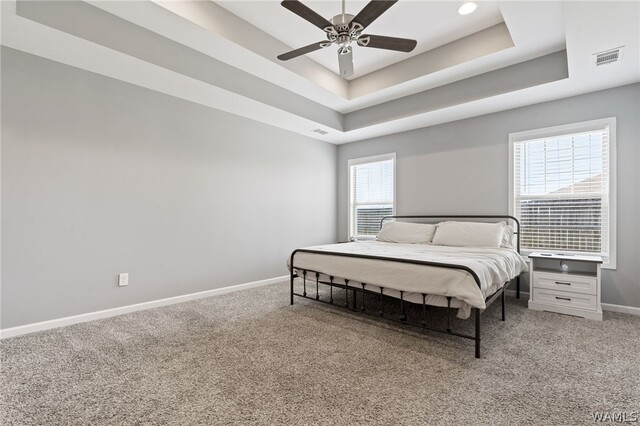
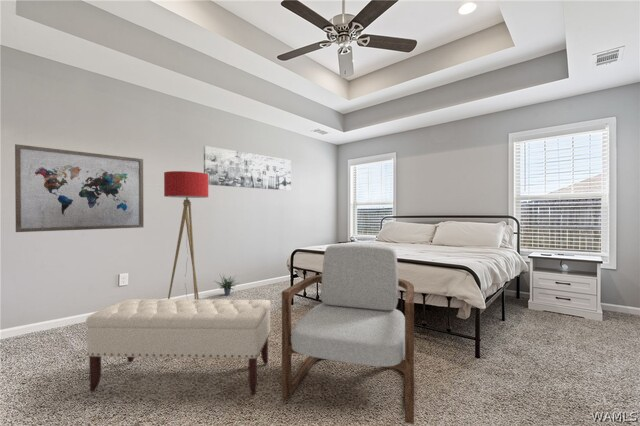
+ floor lamp (186, 245)
+ wall art (87, 191)
+ wall art (252, 171)
+ armchair (353, 315)
+ bench (186, 340)
+ potted plant (226, 282)
